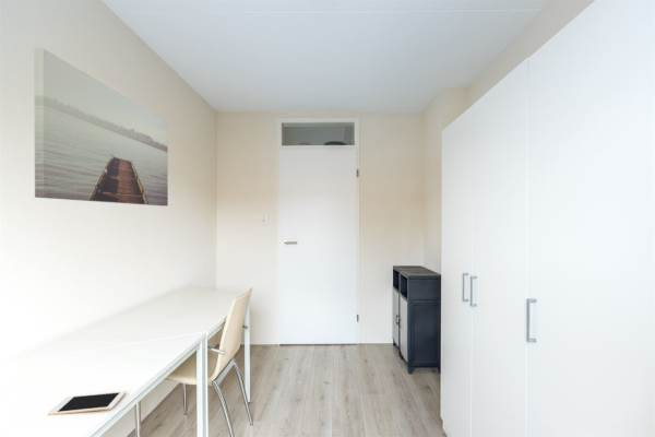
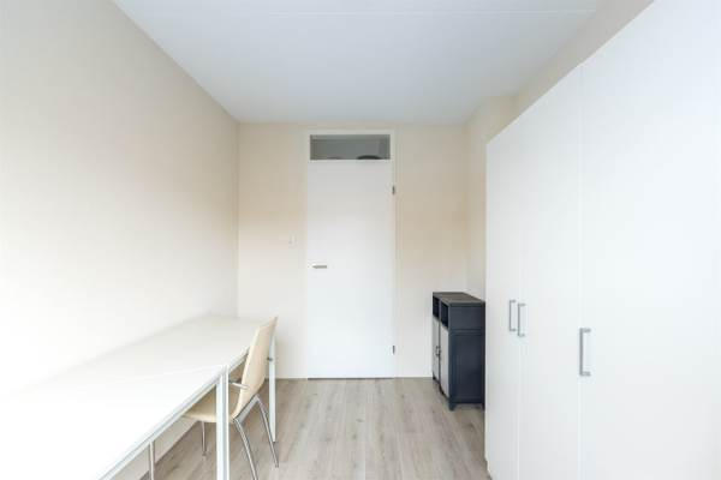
- cell phone (88, 402)
- wall art (119, 149)
